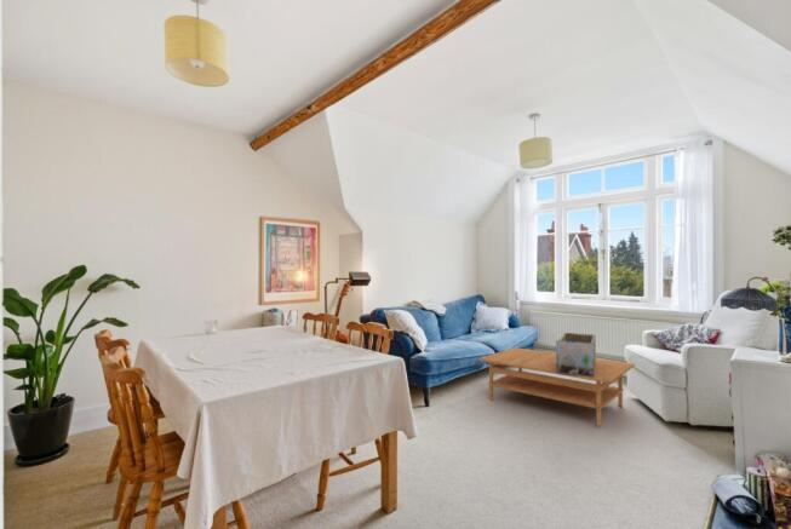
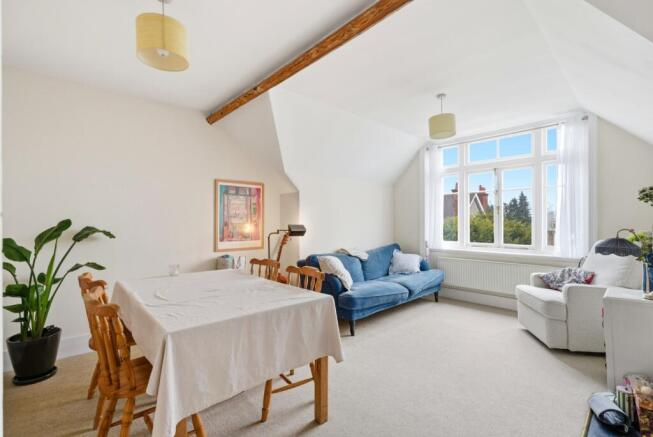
- decorative box (577, 351)
- coffee table (554, 381)
